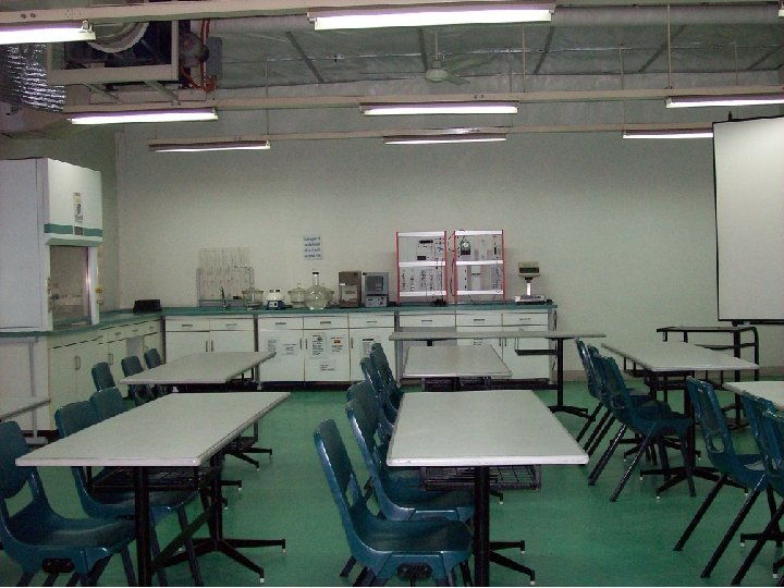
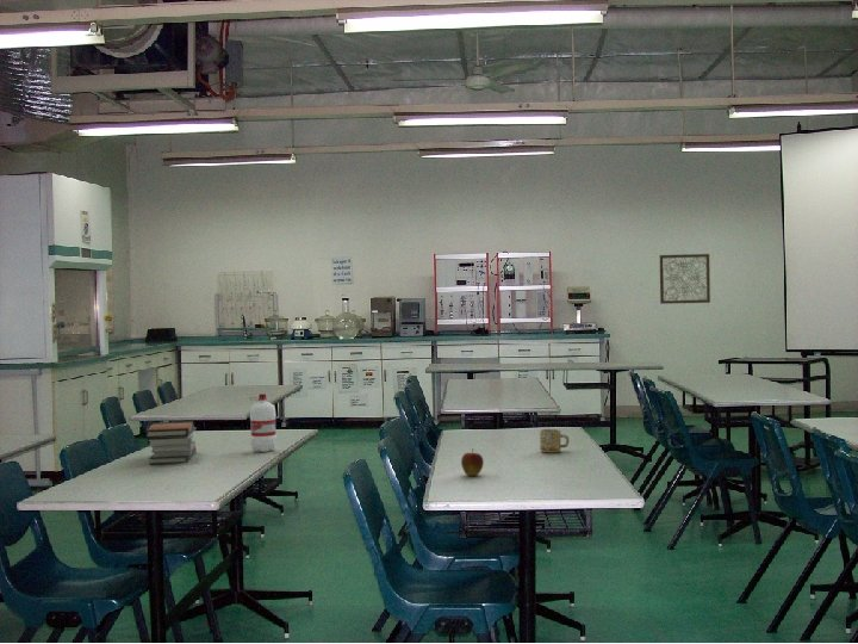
+ book stack (172, 441)
+ apple (472, 462)
+ wall art (684, 280)
+ water bottle (262, 422)
+ mug (554, 440)
